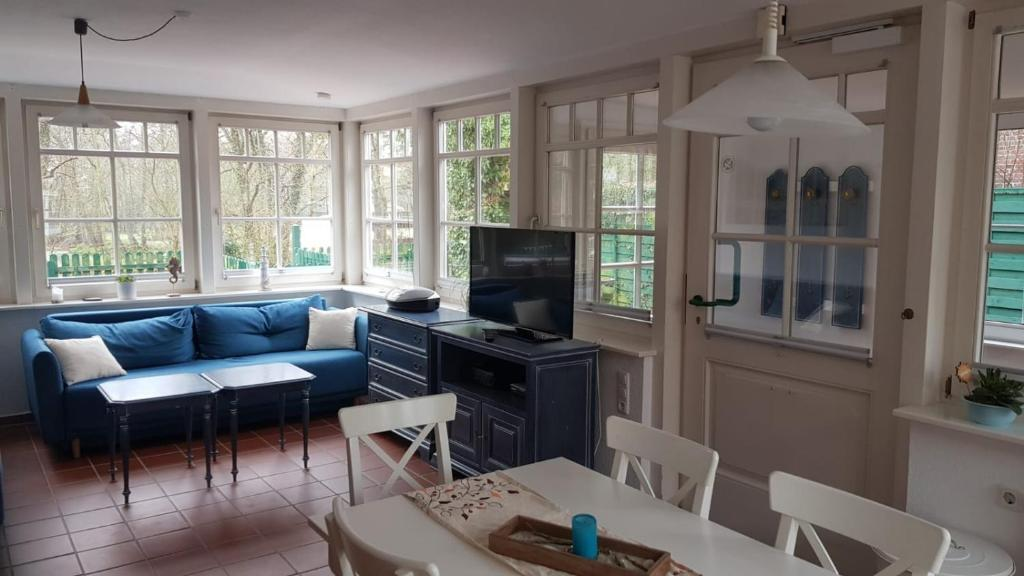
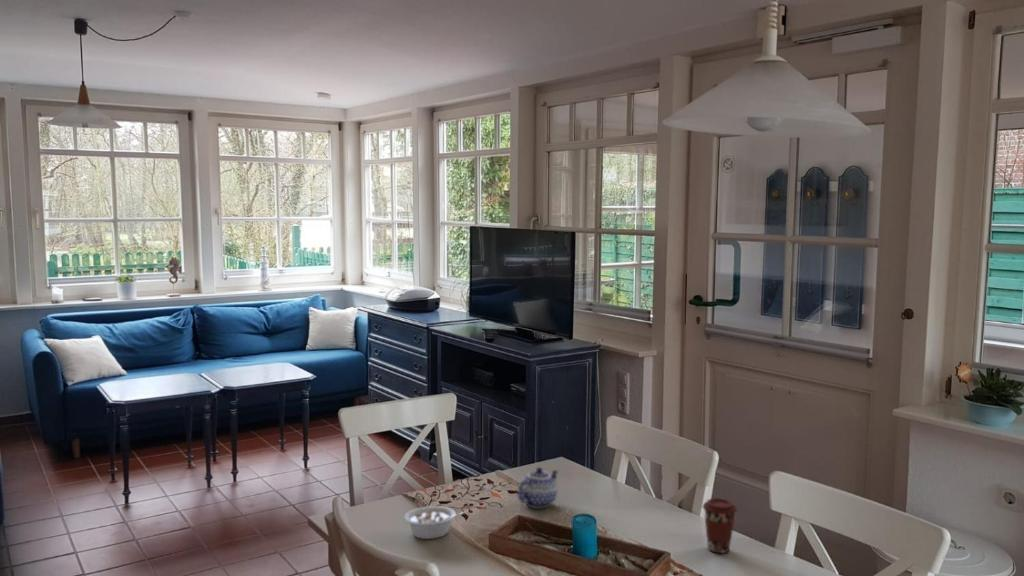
+ coffee cup (719, 525)
+ teapot (538, 486)
+ legume (432, 521)
